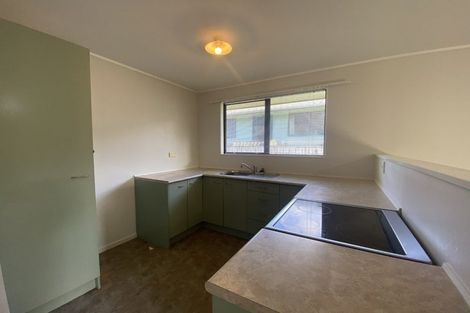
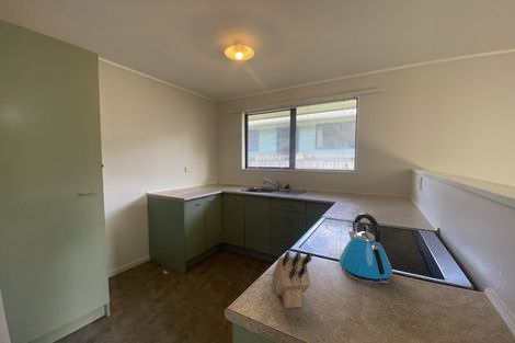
+ knife block (289, 267)
+ kettle (366, 243)
